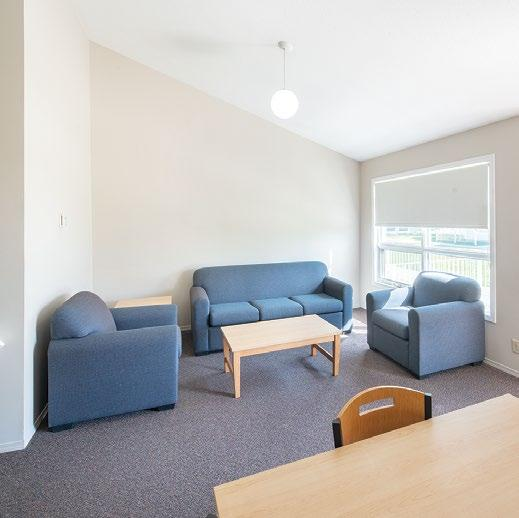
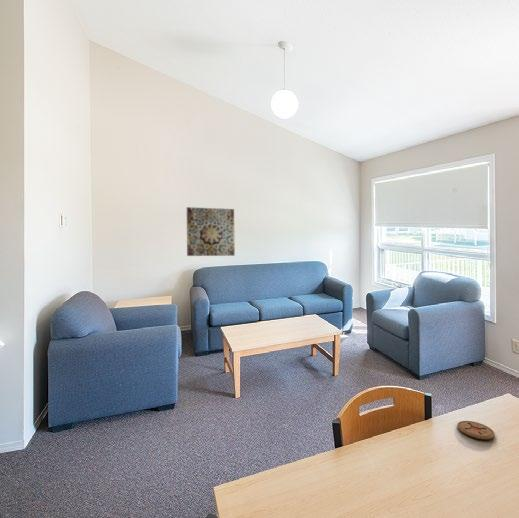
+ coaster (475, 429)
+ wall art (211, 232)
